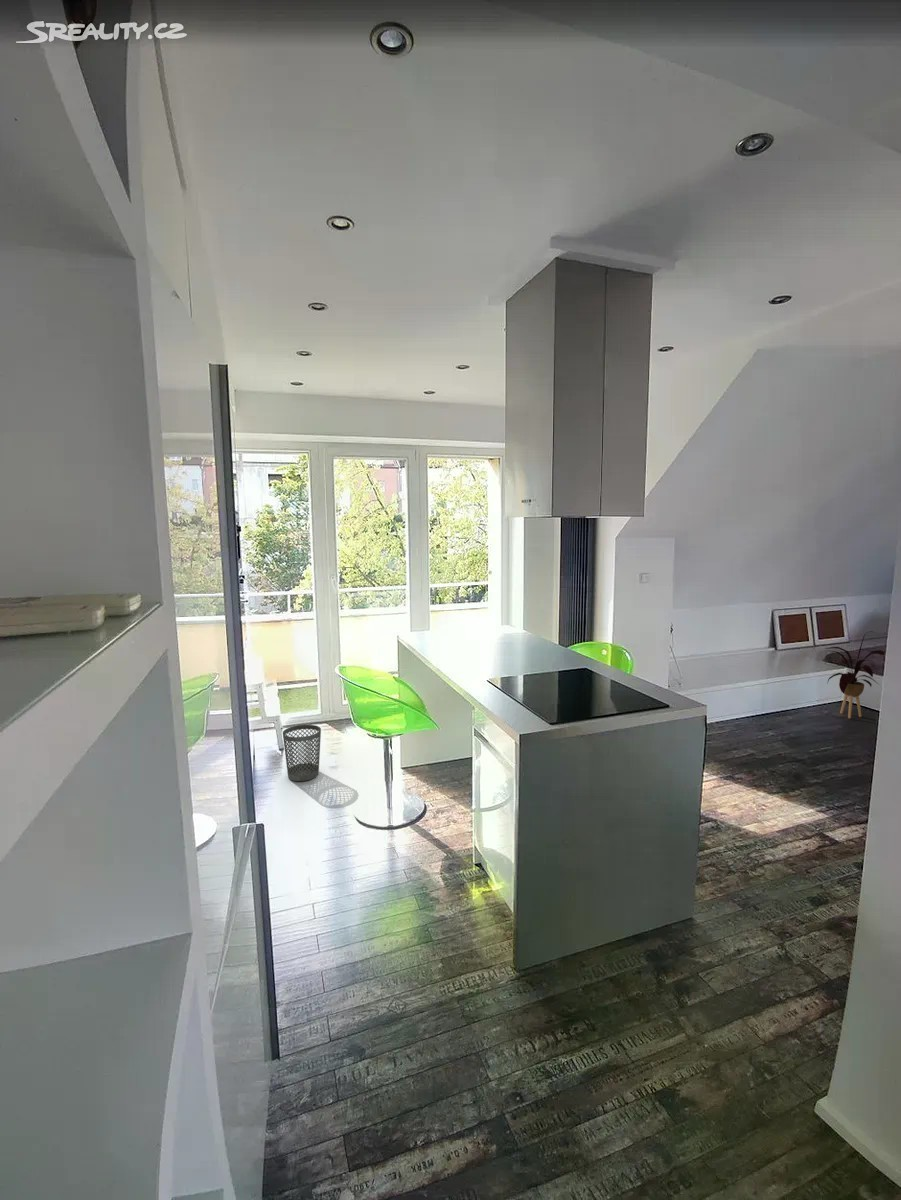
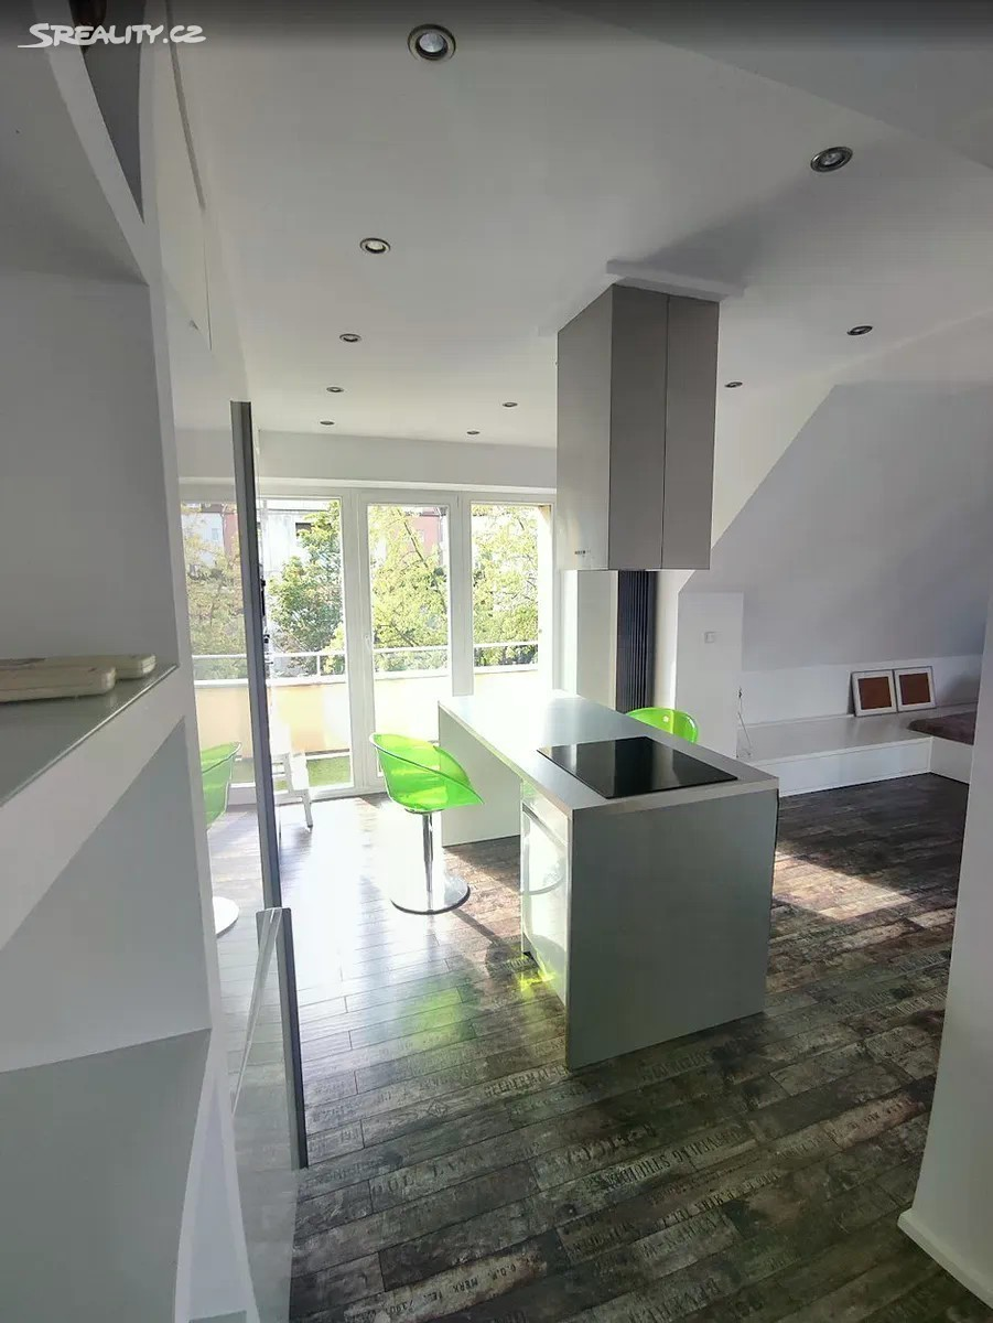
- house plant (852, 674)
- wastebasket (302, 752)
